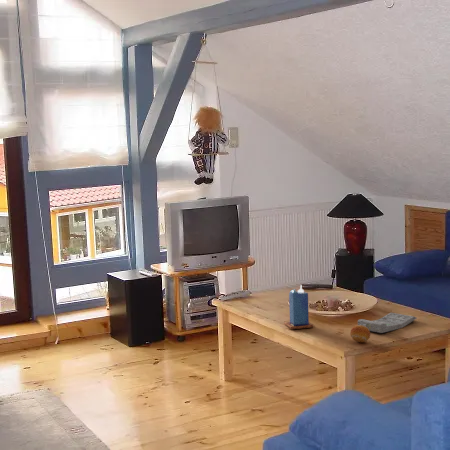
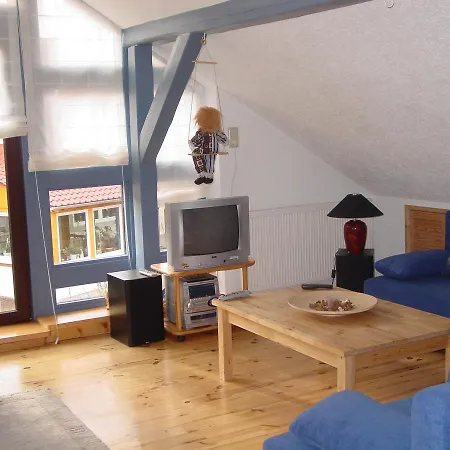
- candle (298, 306)
- magazine (387, 322)
- fruit (360, 333)
